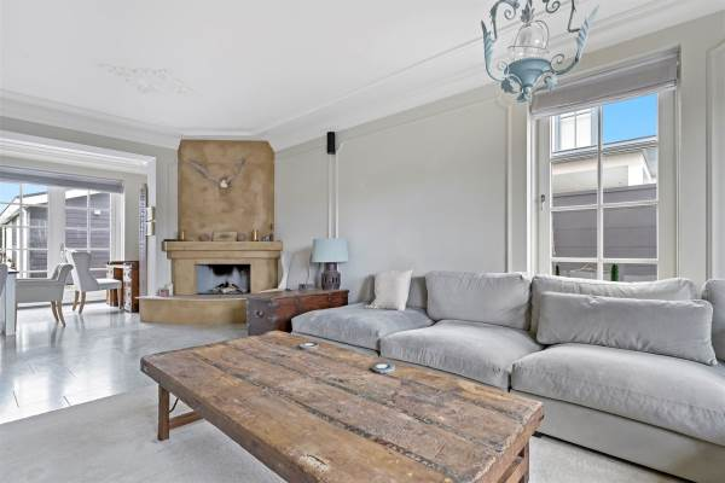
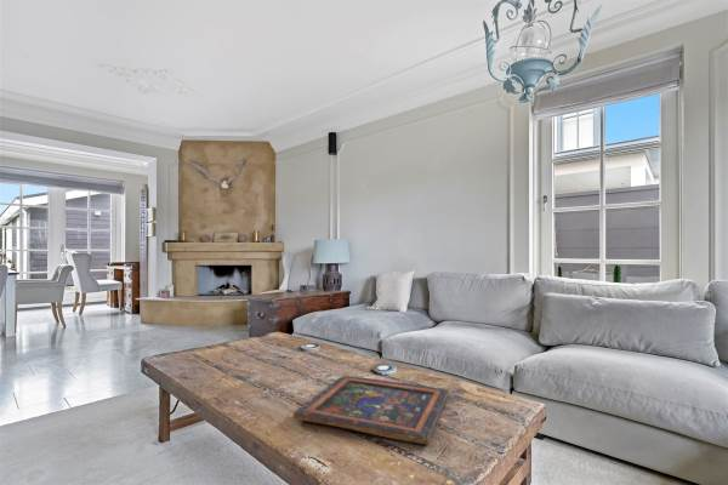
+ painted panel (376, 403)
